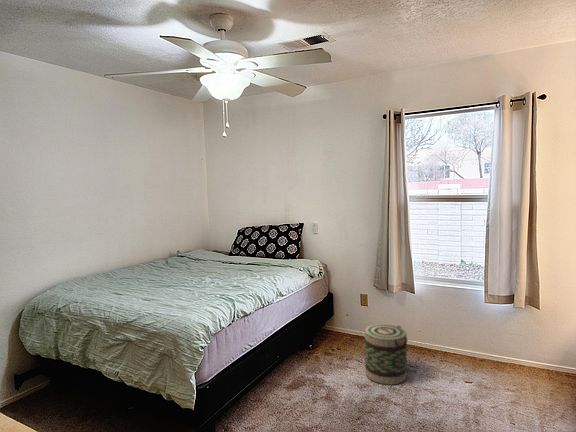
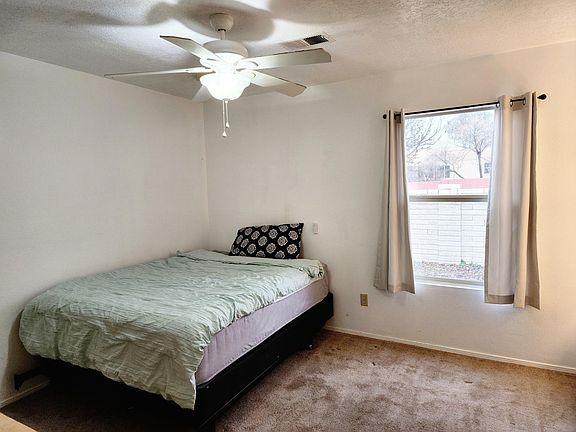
- basket (386, 351)
